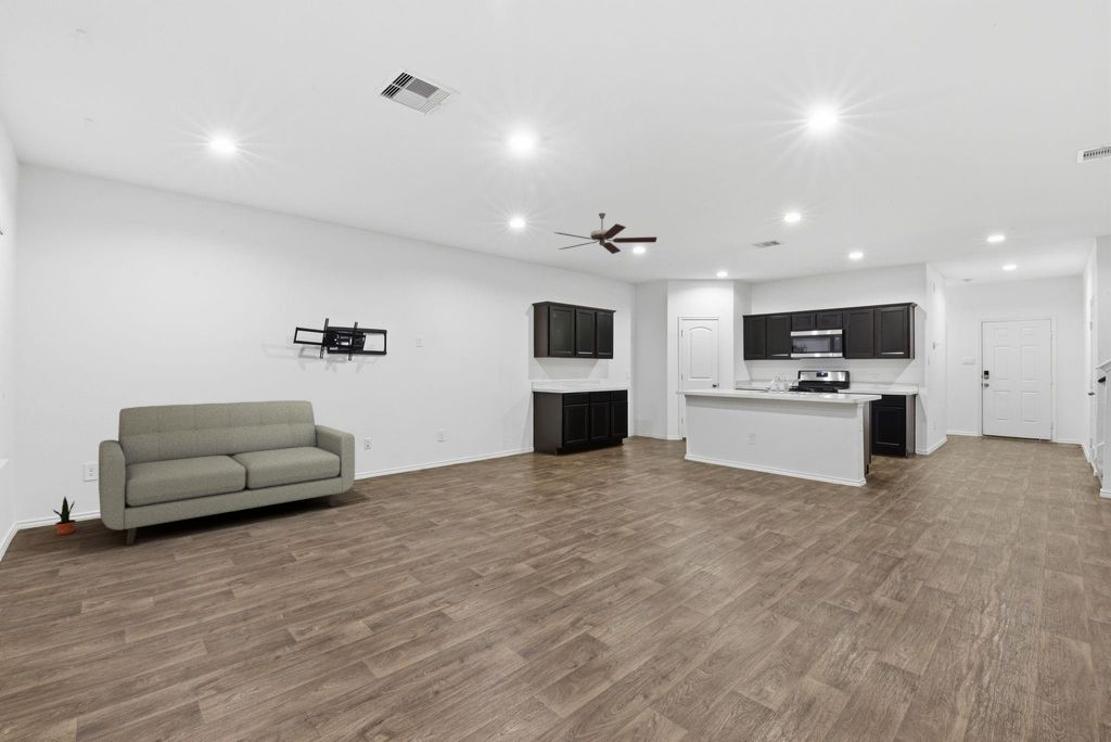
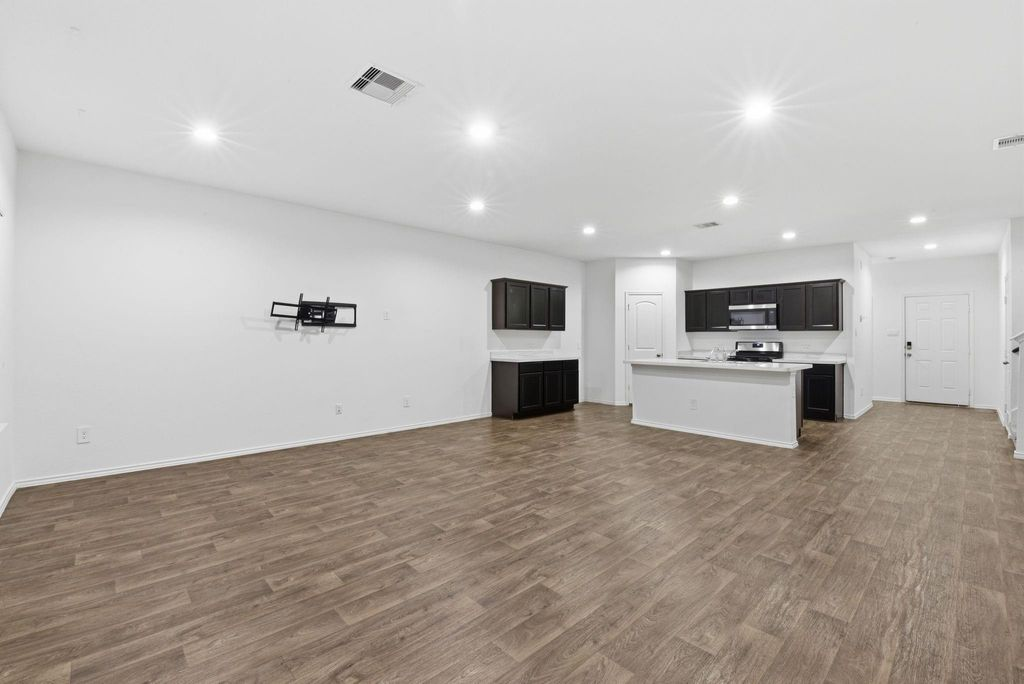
- potted plant (64, 514)
- sofa (233, 458)
- ceiling fan (605, 230)
